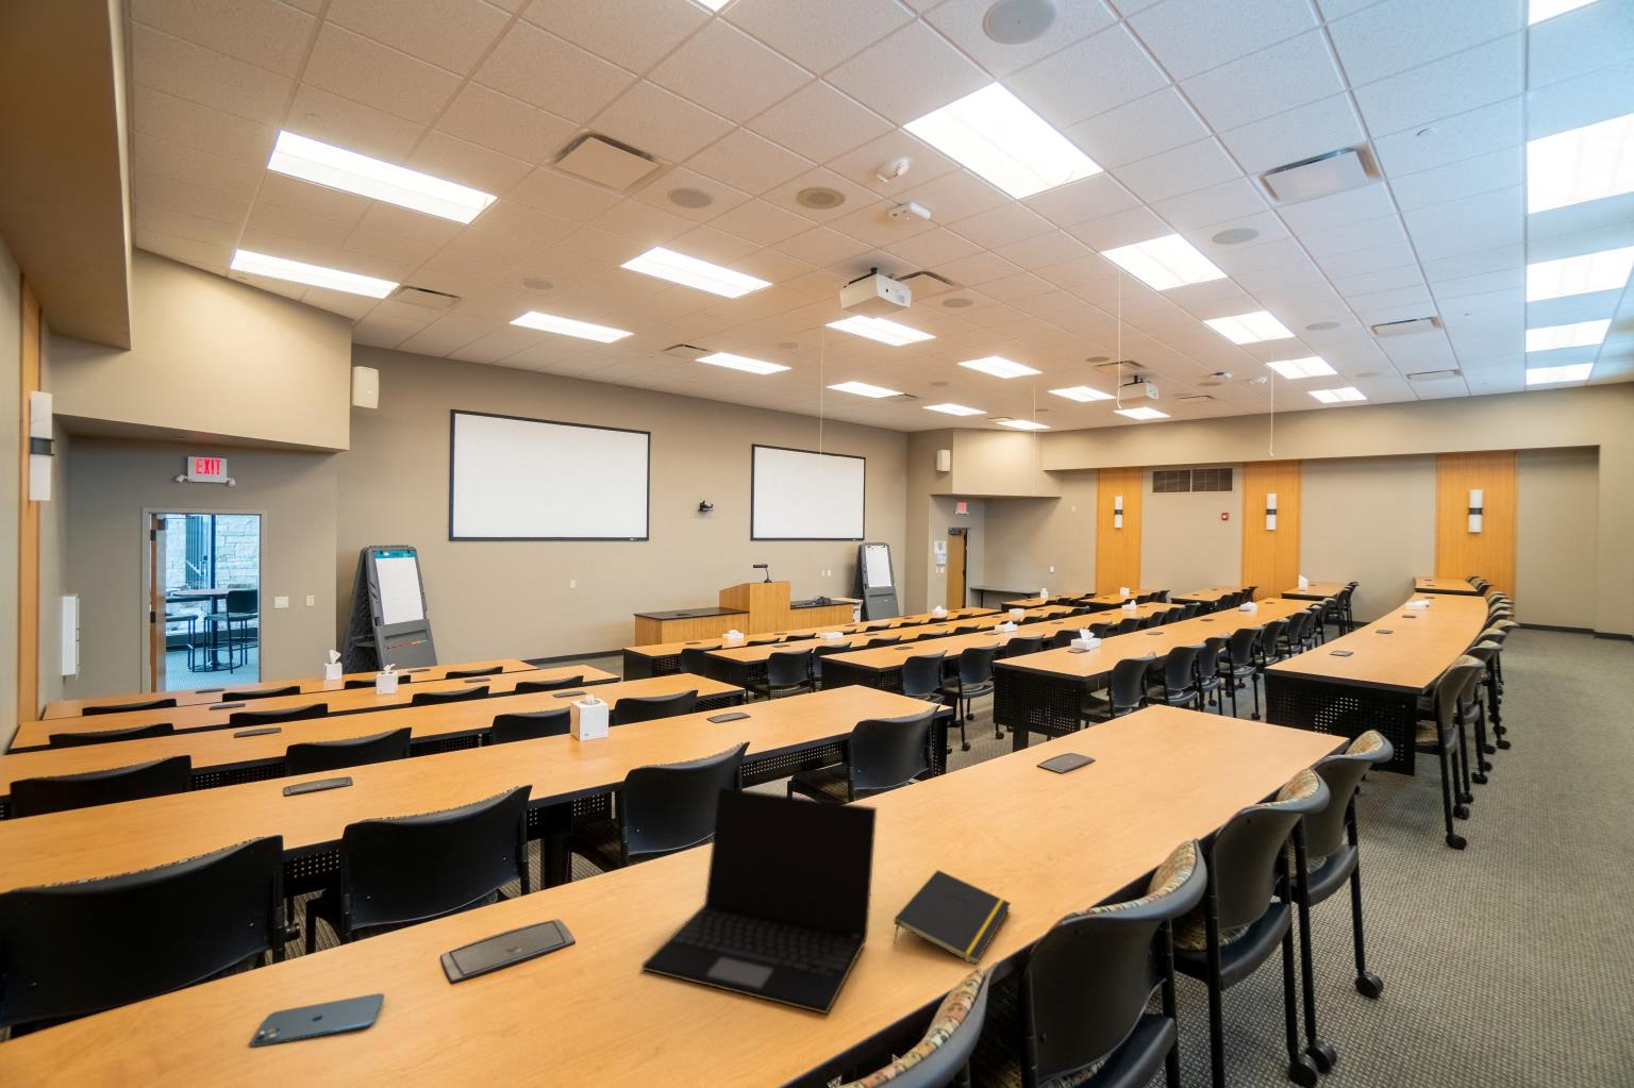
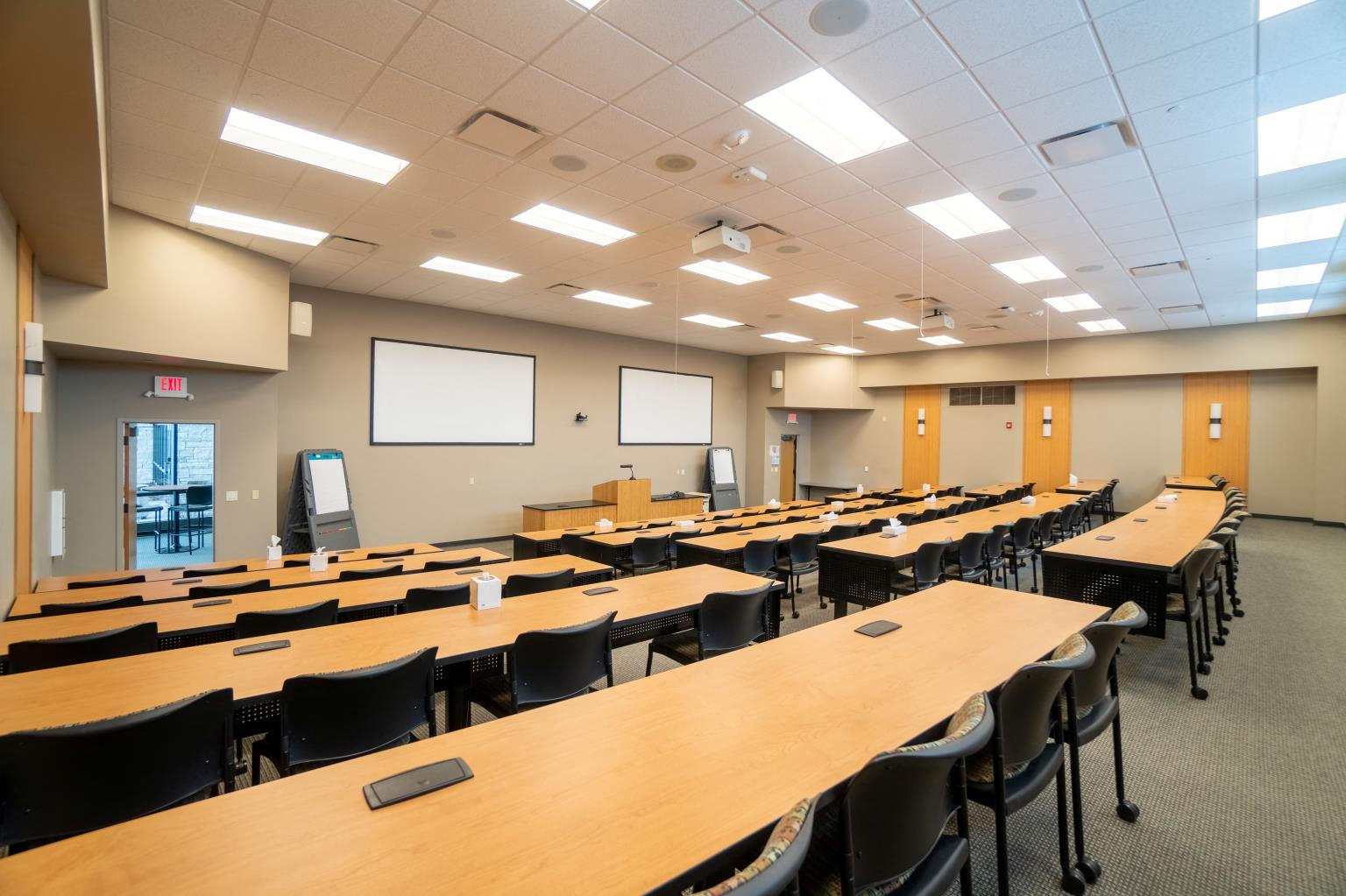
- smartphone (320, 1018)
- laptop (766, 884)
- notepad (954, 912)
